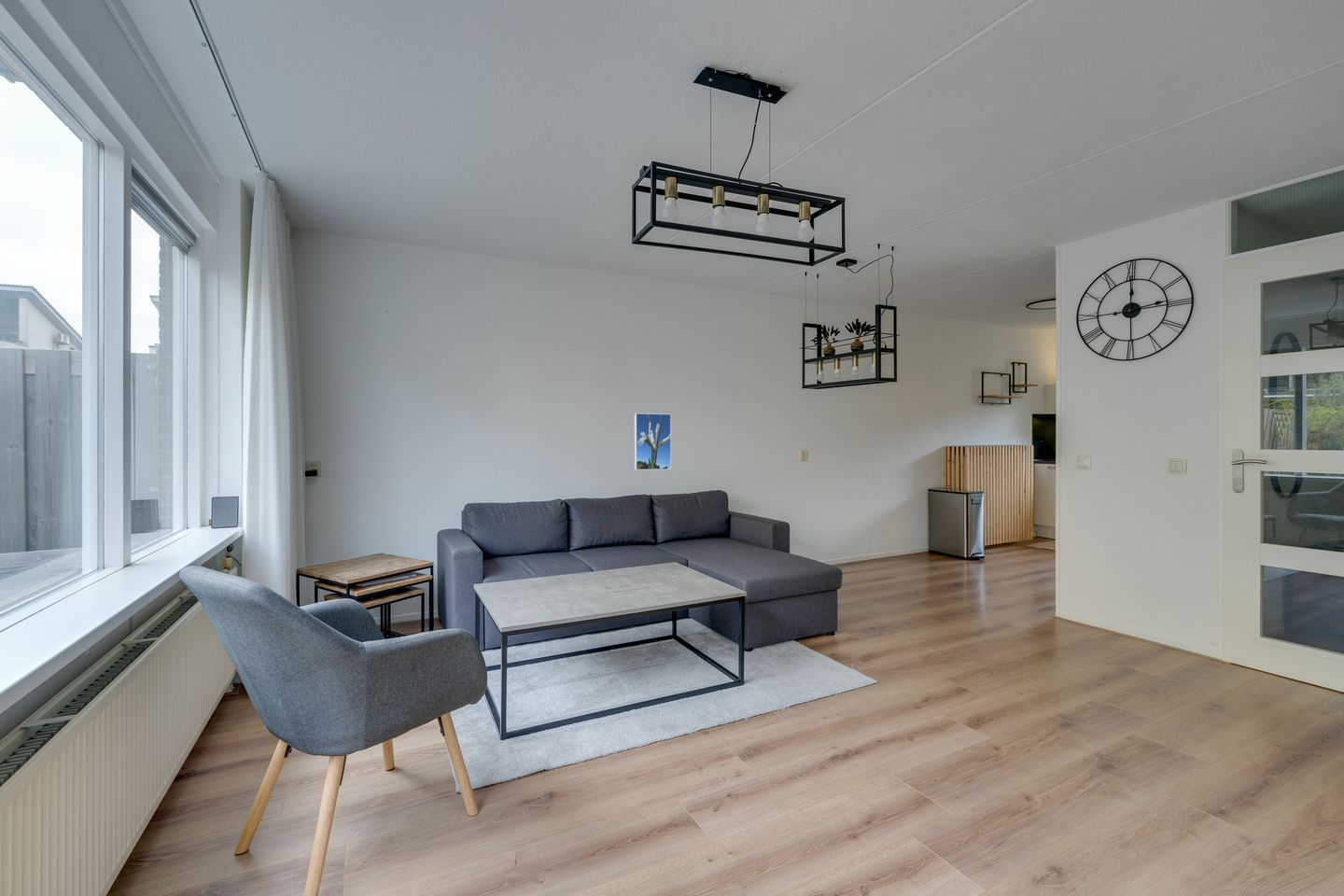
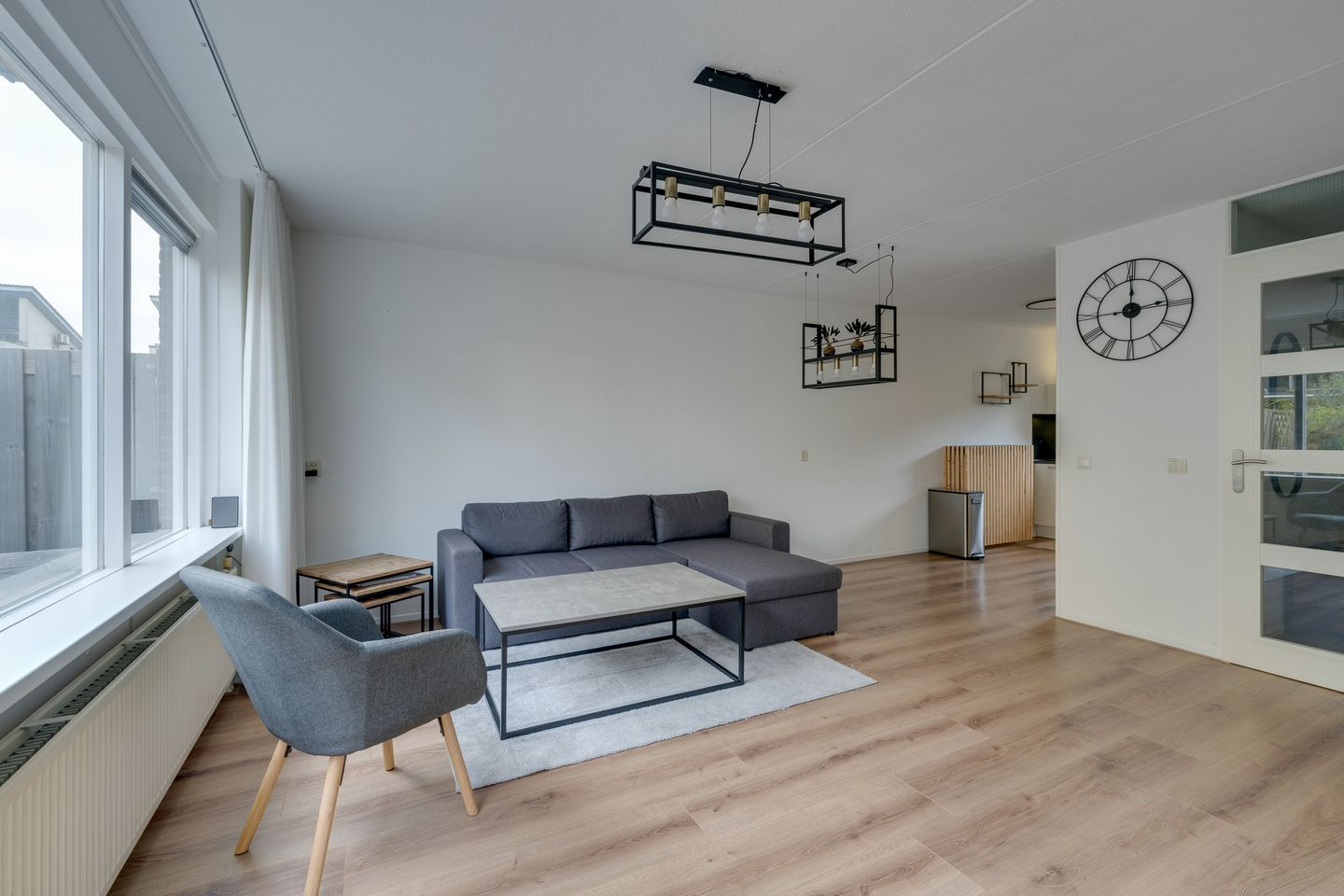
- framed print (652, 441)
